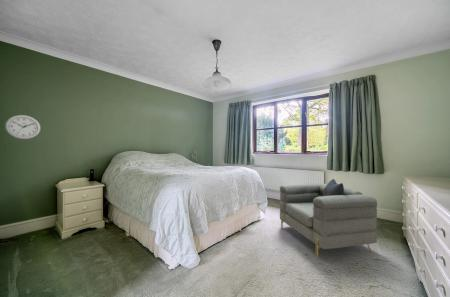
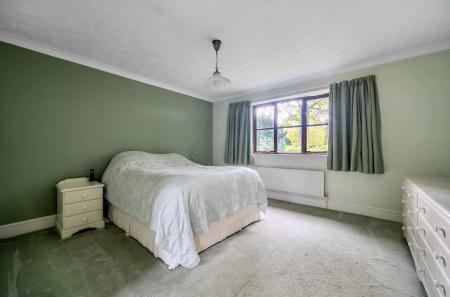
- wall clock (23, 127)
- armchair (320, 208)
